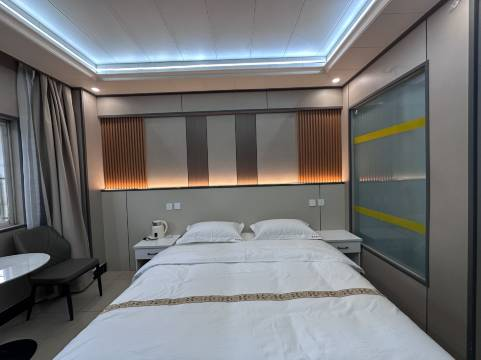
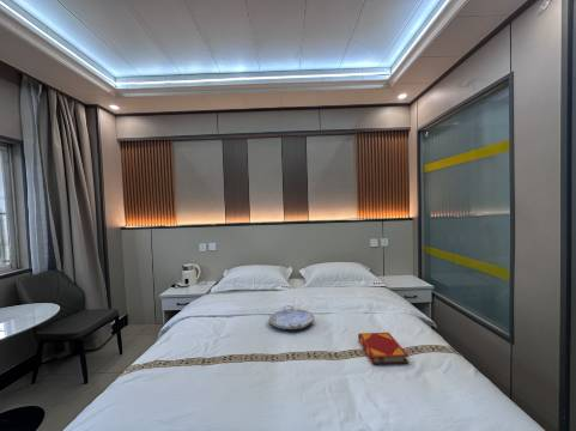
+ serving tray (291, 317)
+ hardback book (381, 346)
